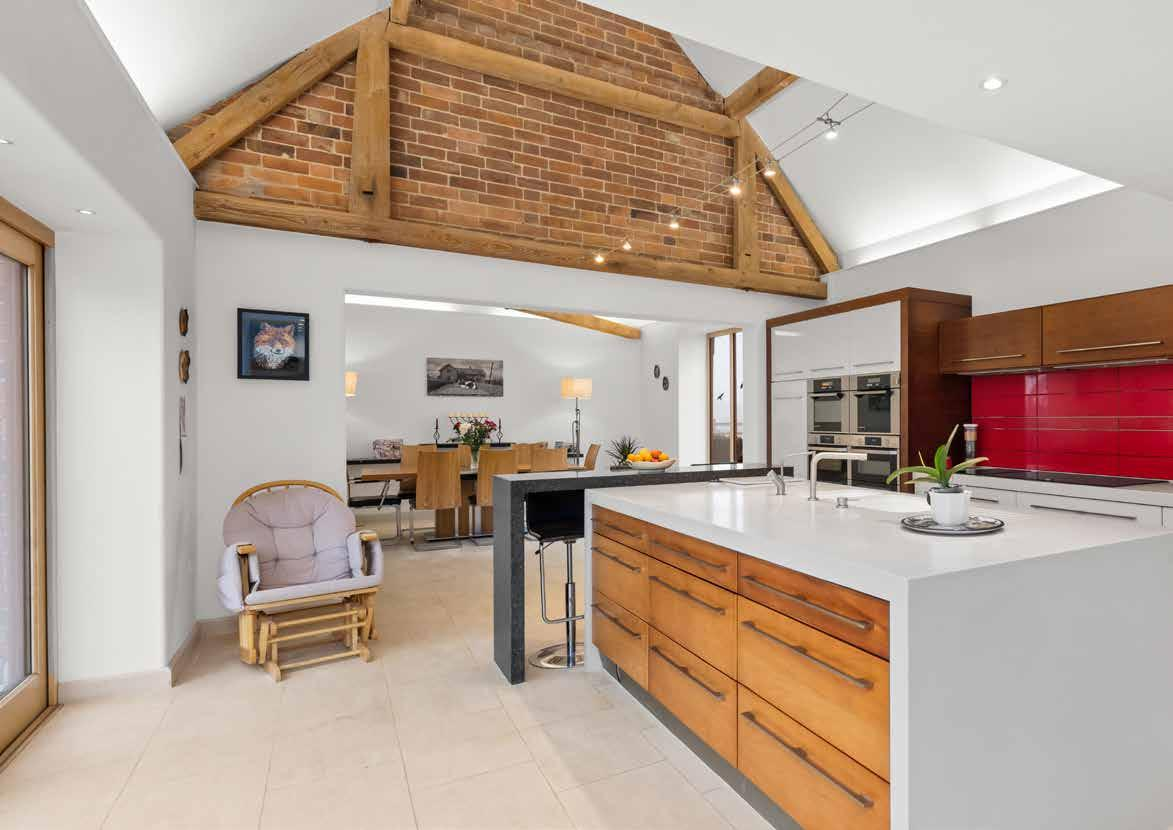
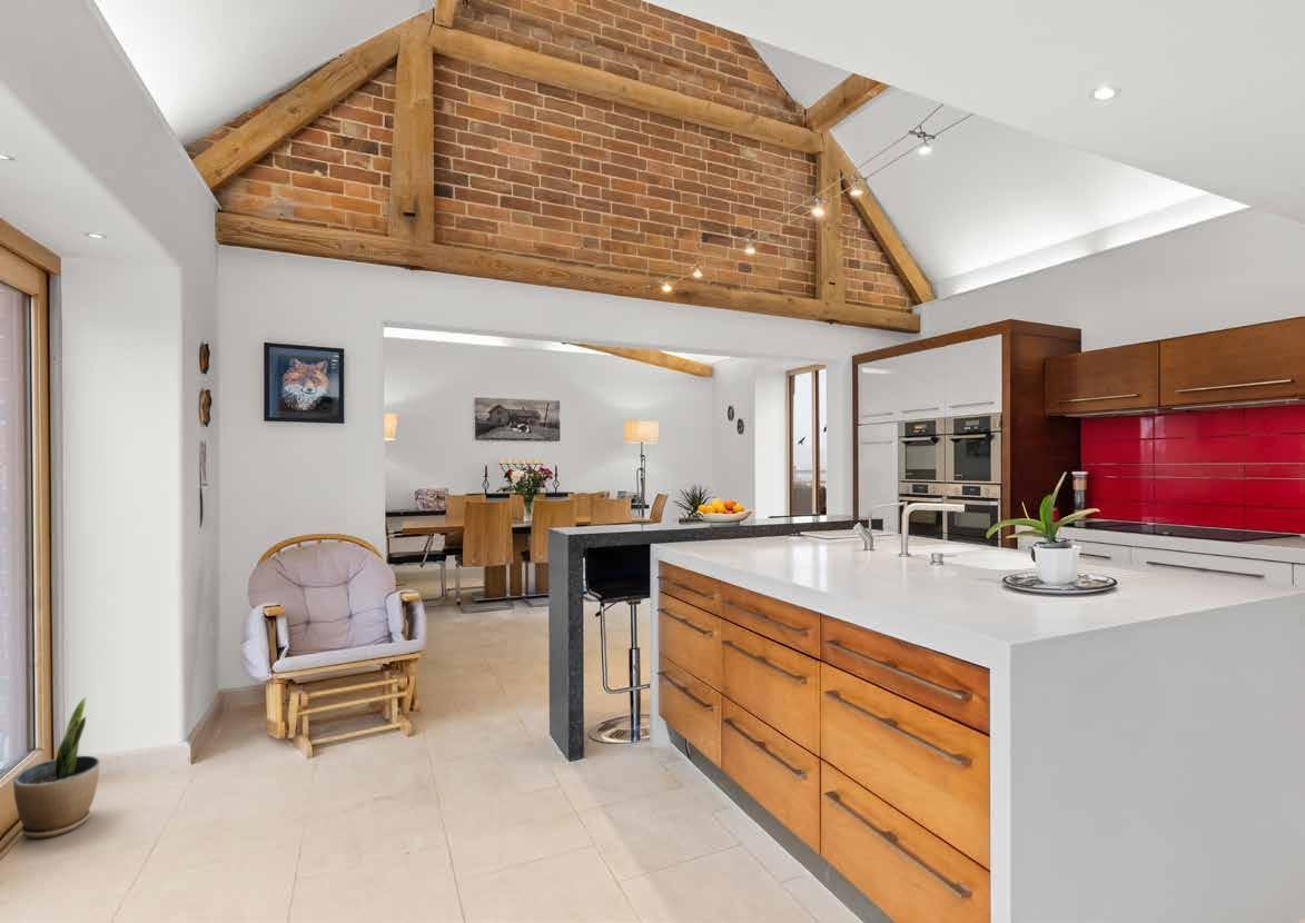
+ potted plant (57, 766)
